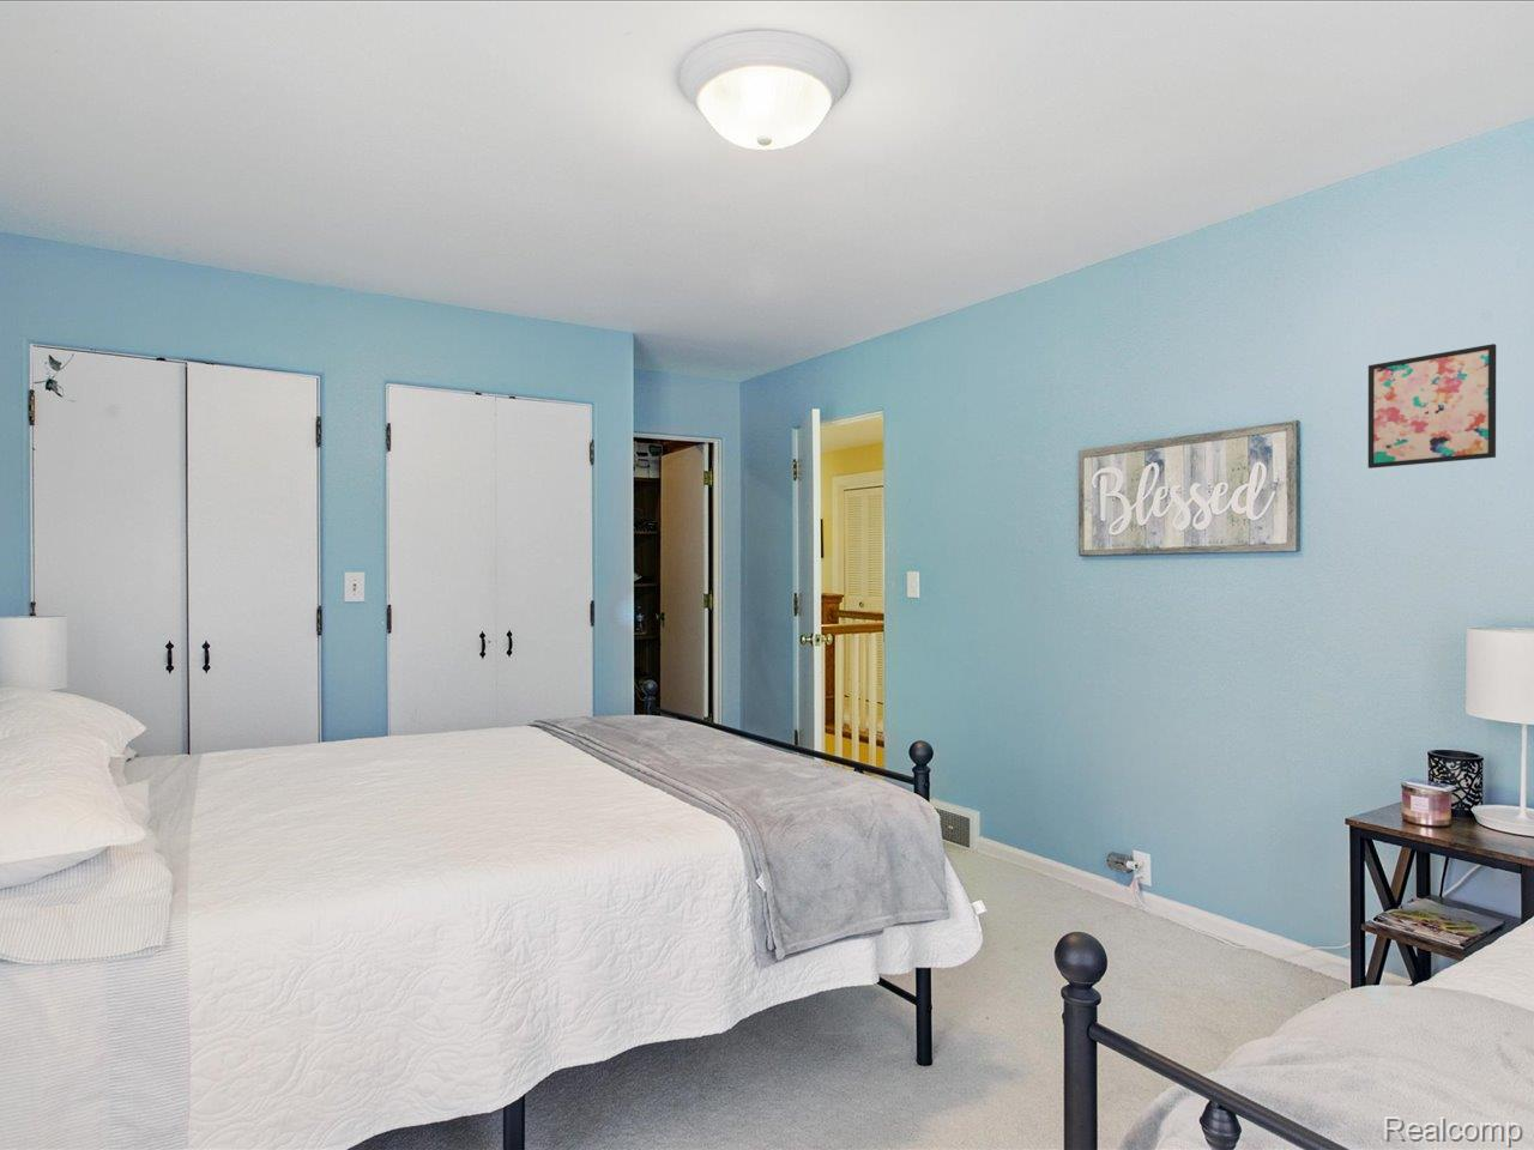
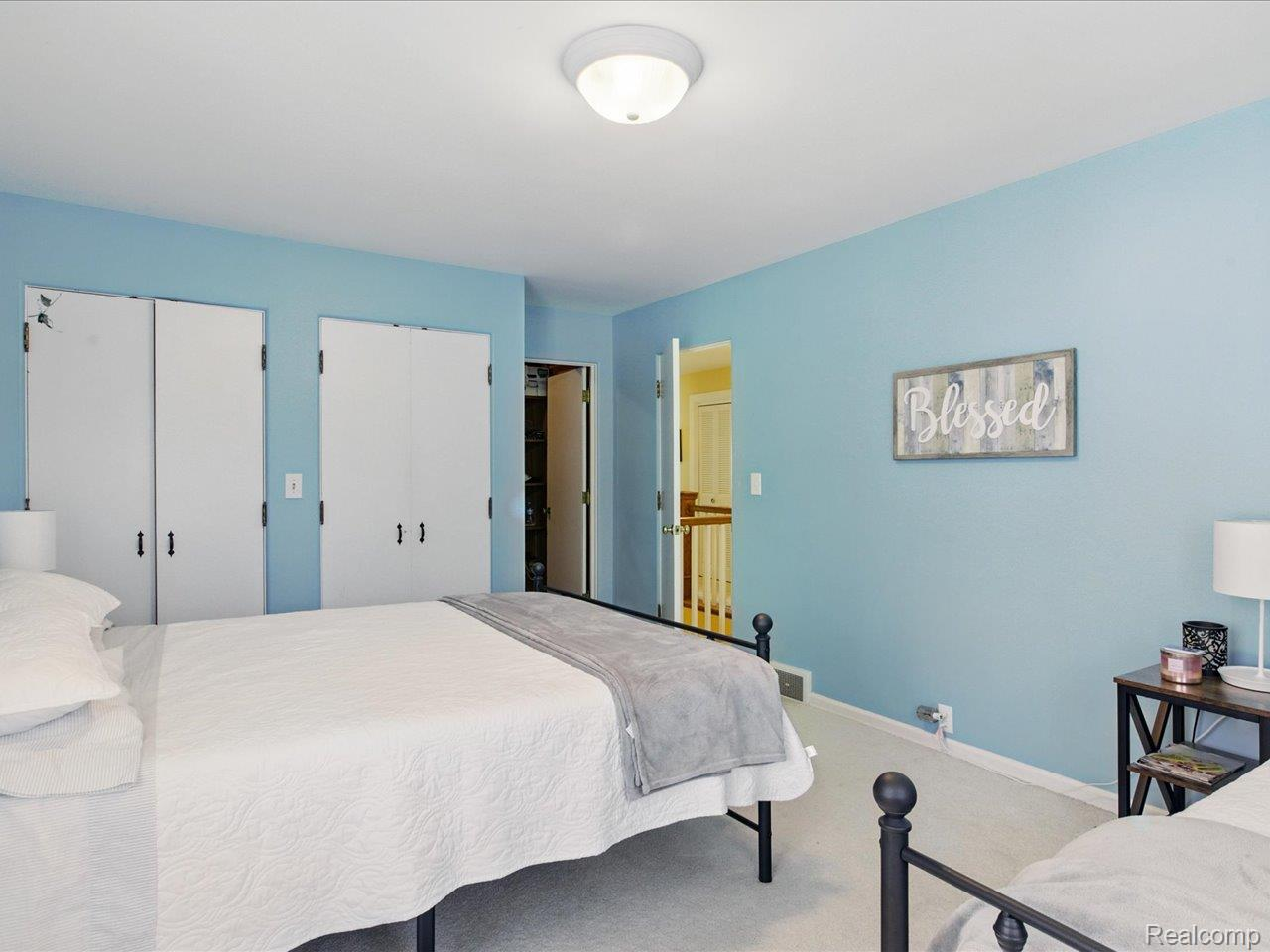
- wall art (1429, 408)
